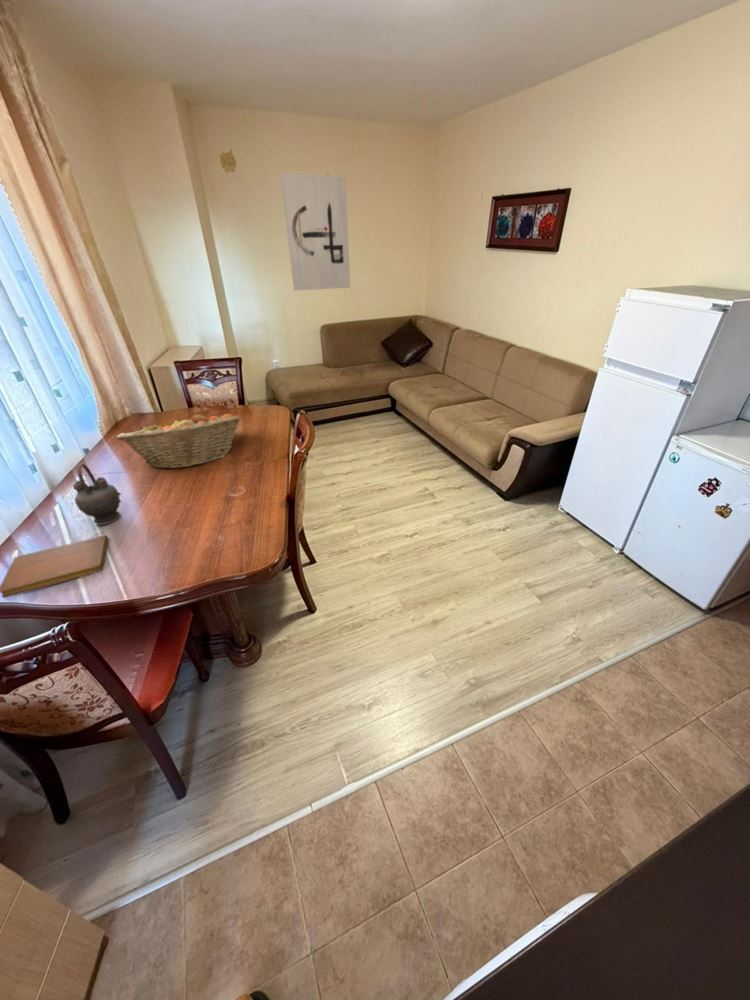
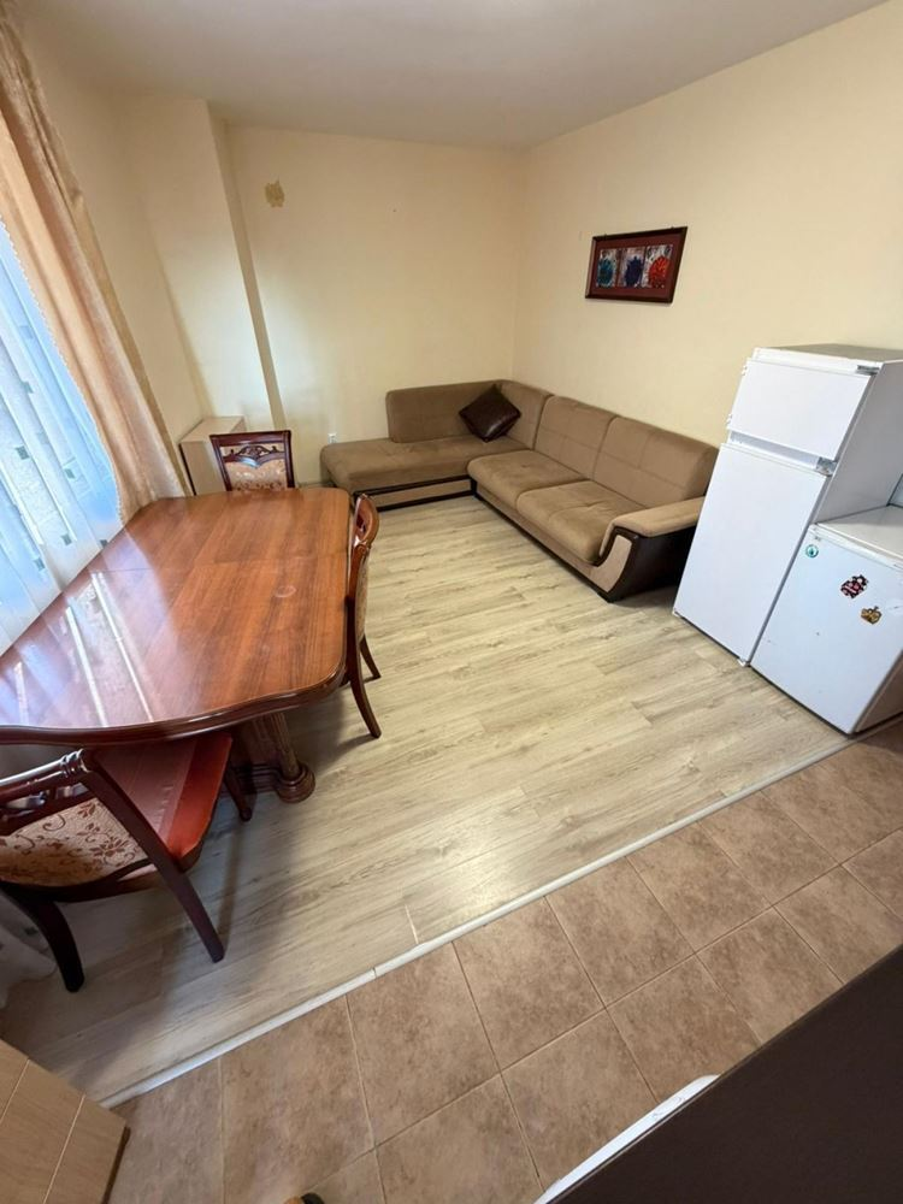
- teapot (96, 491)
- notebook (58, 563)
- fruit basket (184, 435)
- wall art (318, 235)
